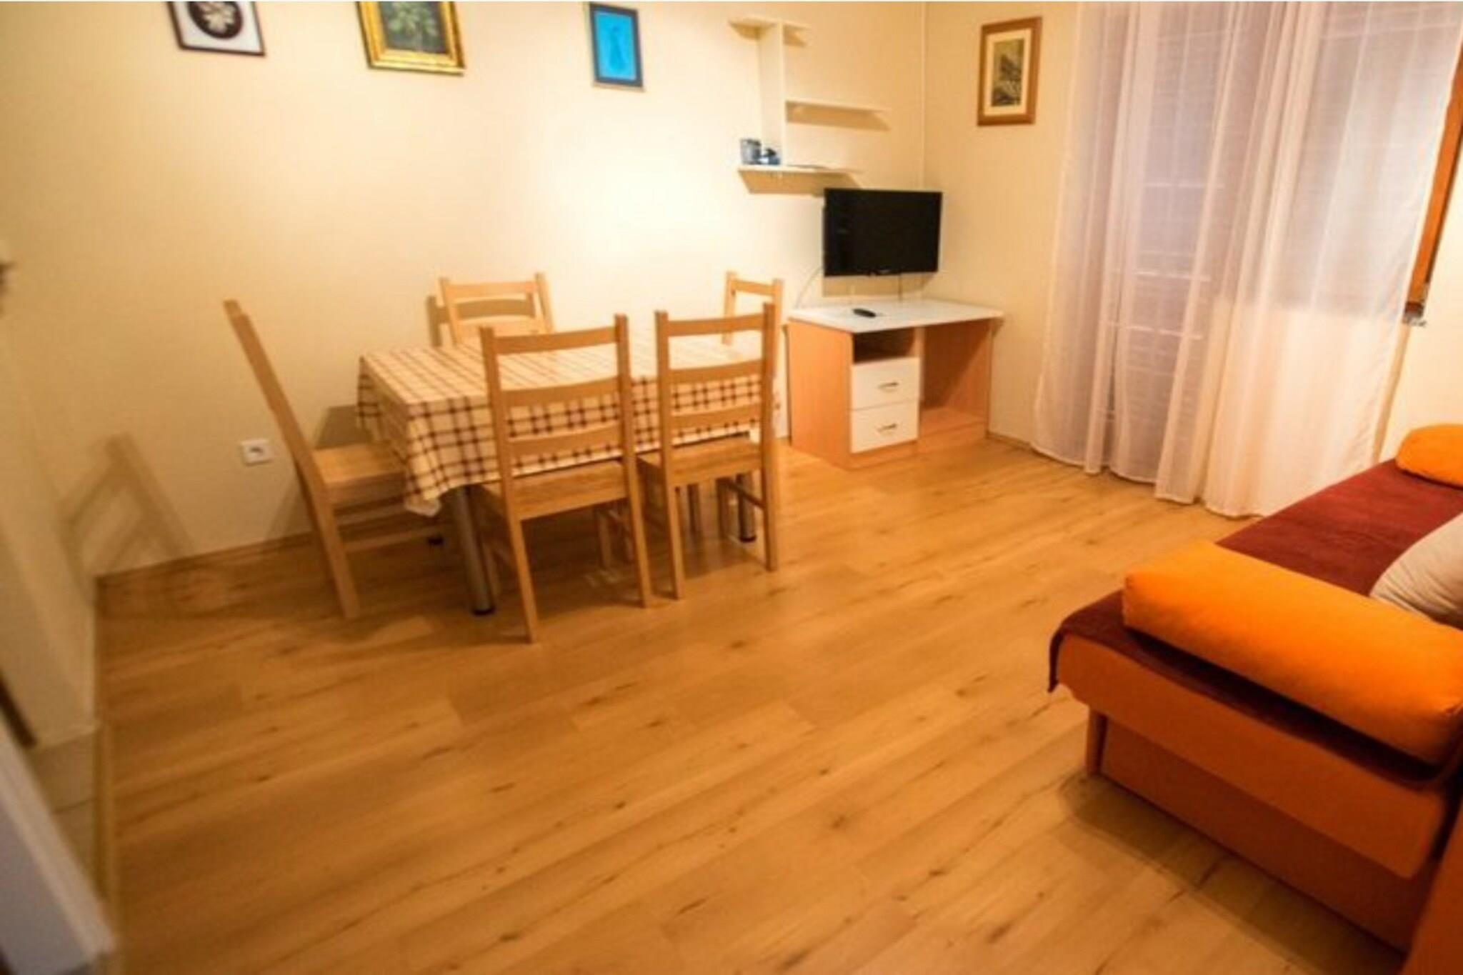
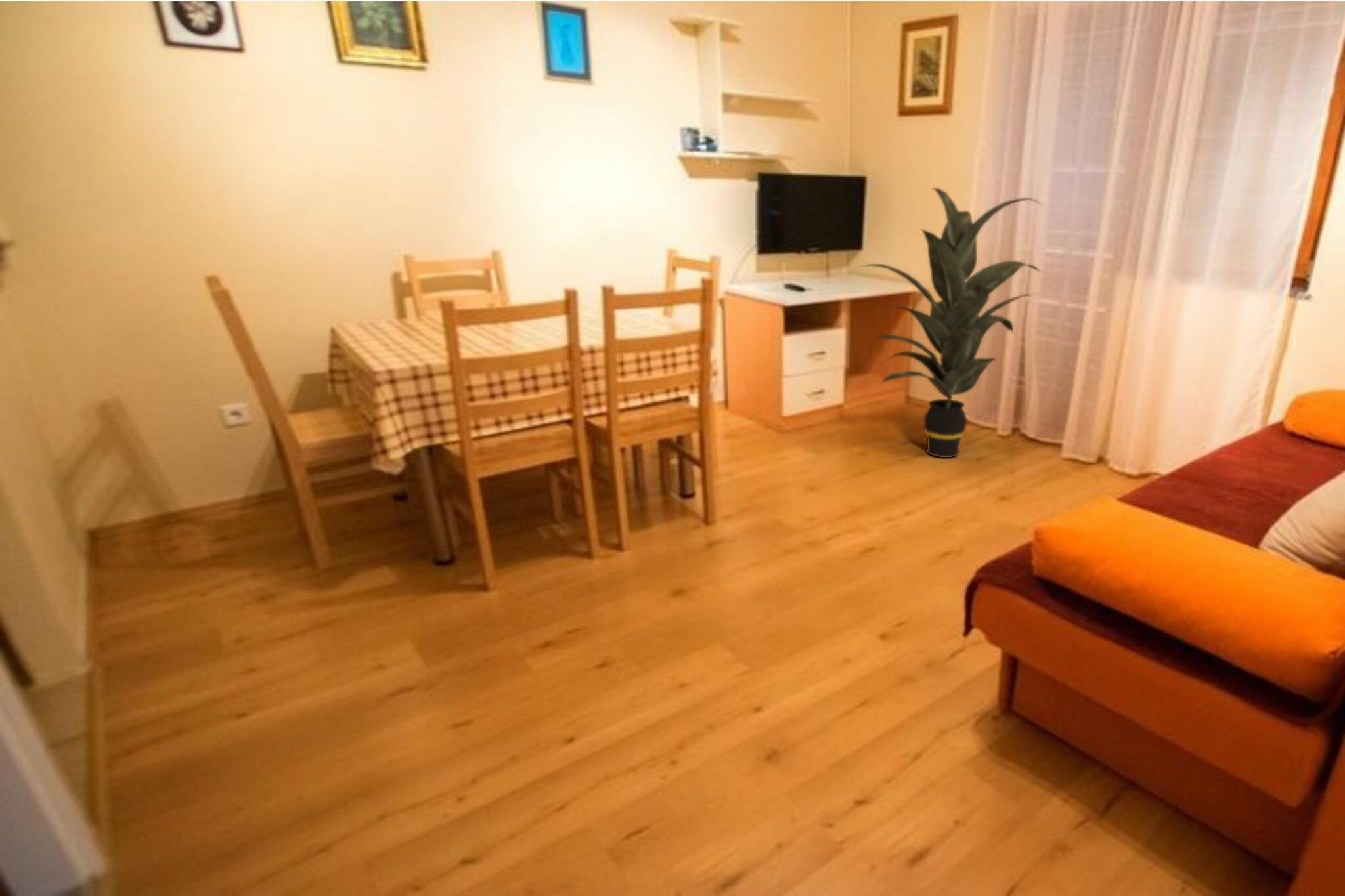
+ indoor plant (949, 326)
